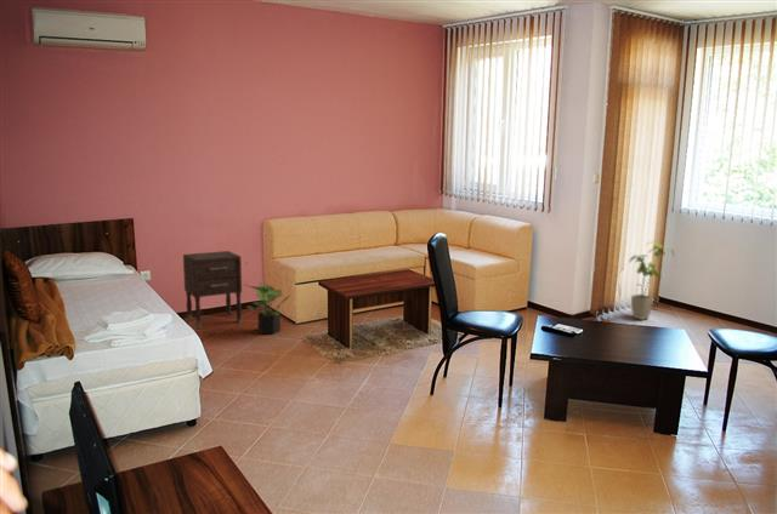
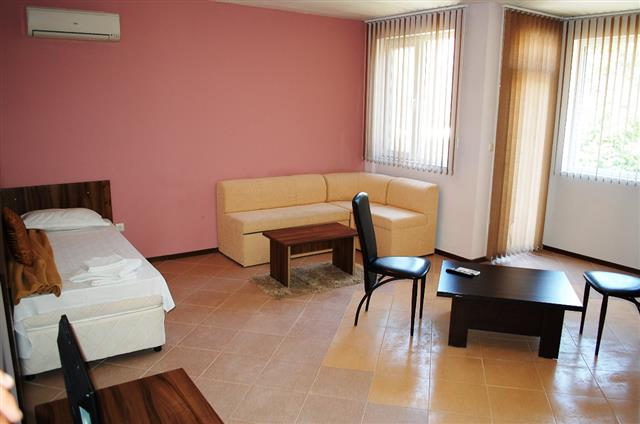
- house plant (648, 280)
- potted plant (265, 305)
- nightstand (212, 289)
